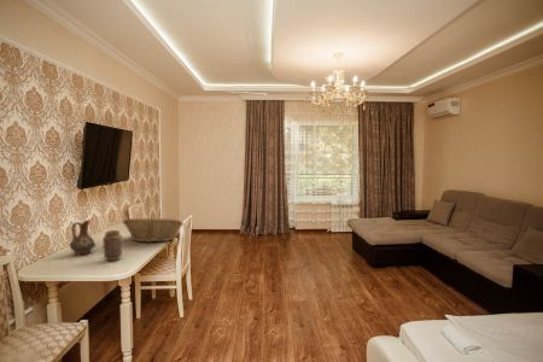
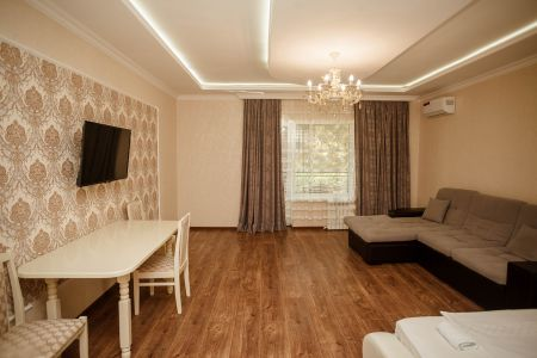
- vase (112, 245)
- pitcher (82, 237)
- fruit basket (153, 227)
